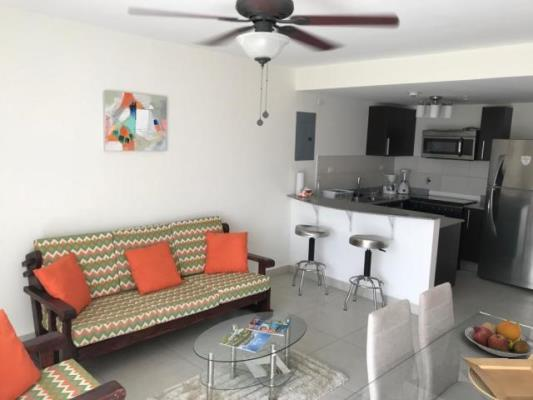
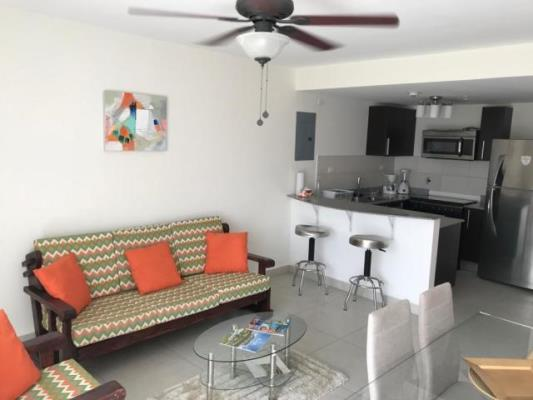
- fruit bowl (500, 336)
